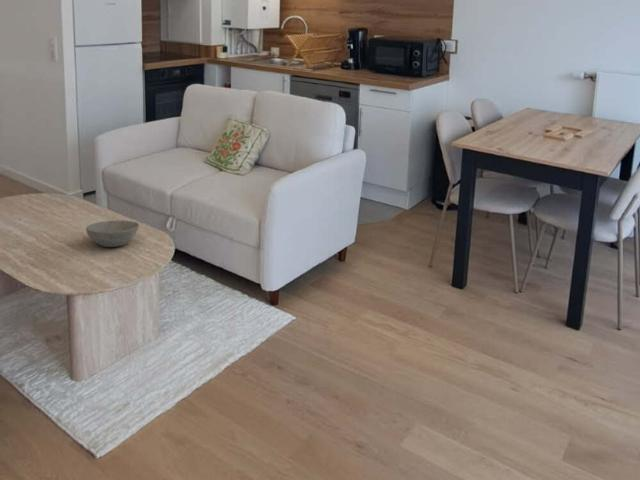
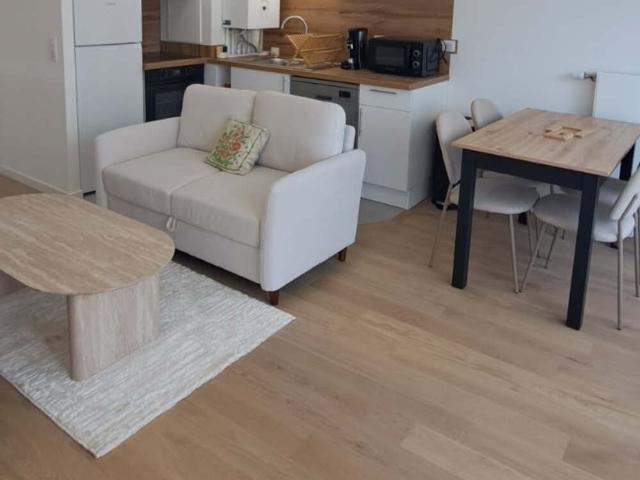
- bowl (112, 235)
